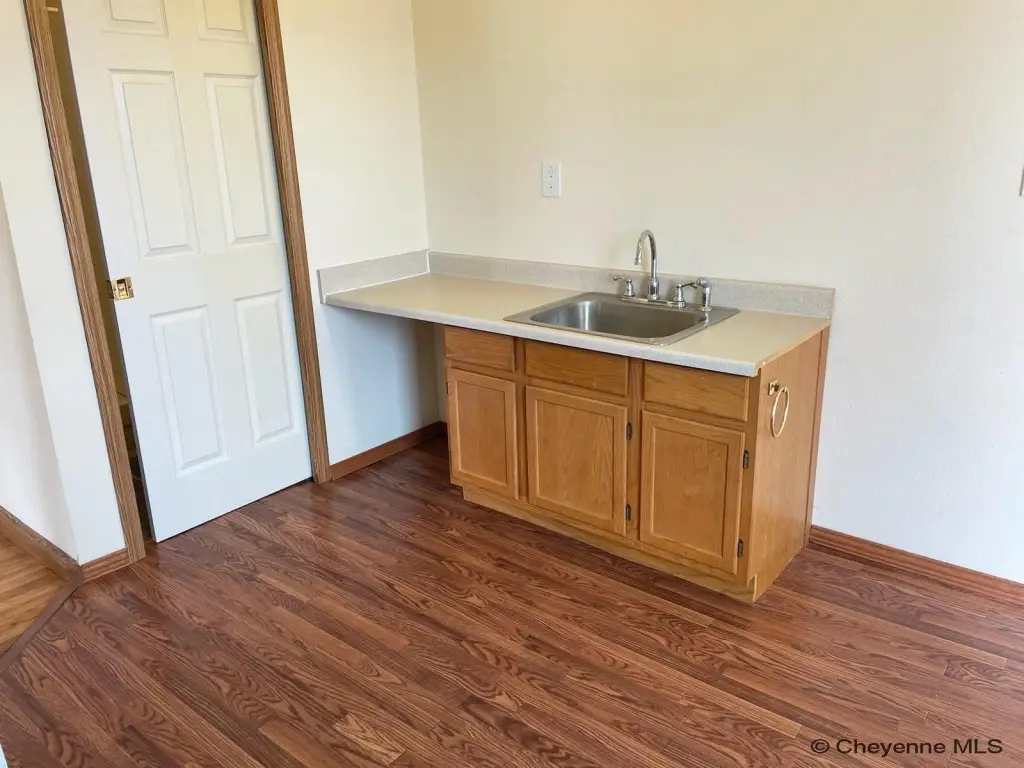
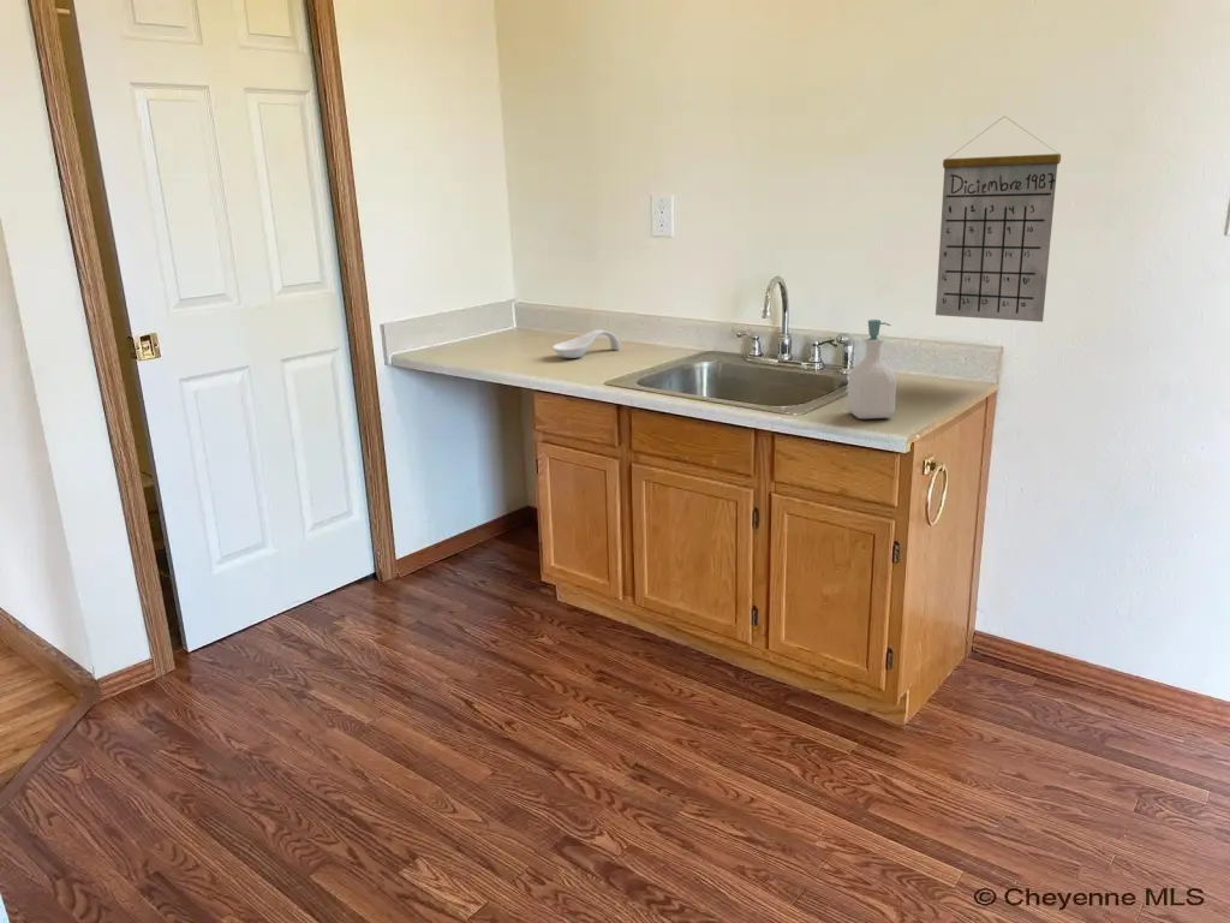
+ soap bottle (872, 368)
+ calendar (995, 220)
+ spoon rest (586, 343)
